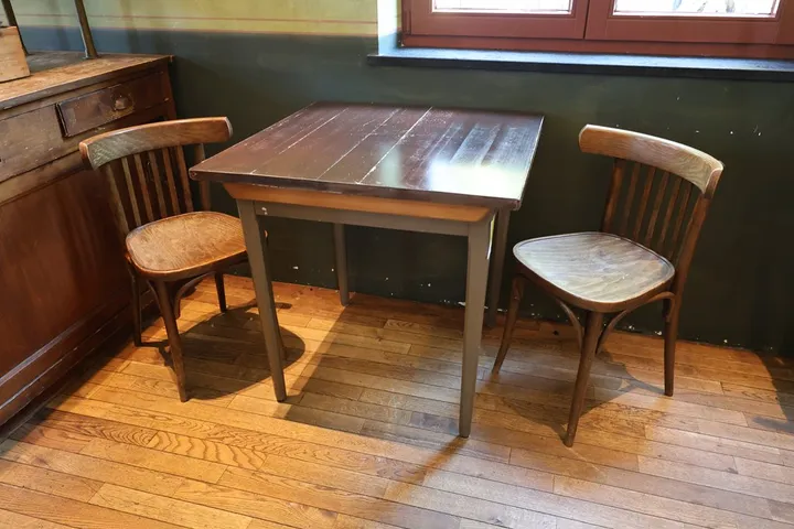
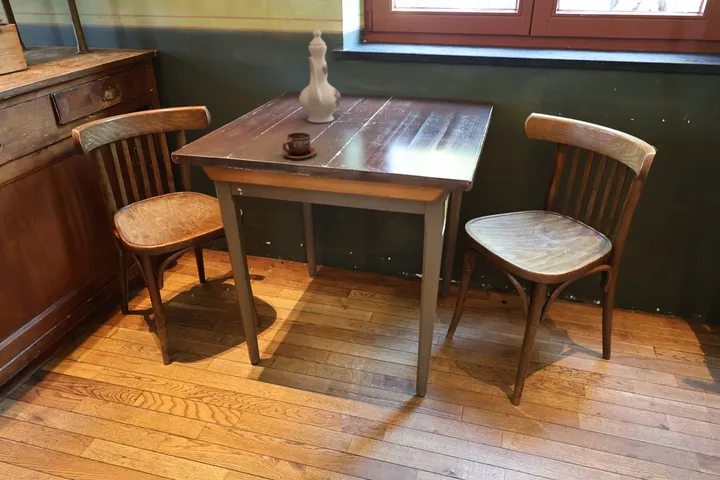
+ cup (297, 145)
+ chinaware (317, 77)
